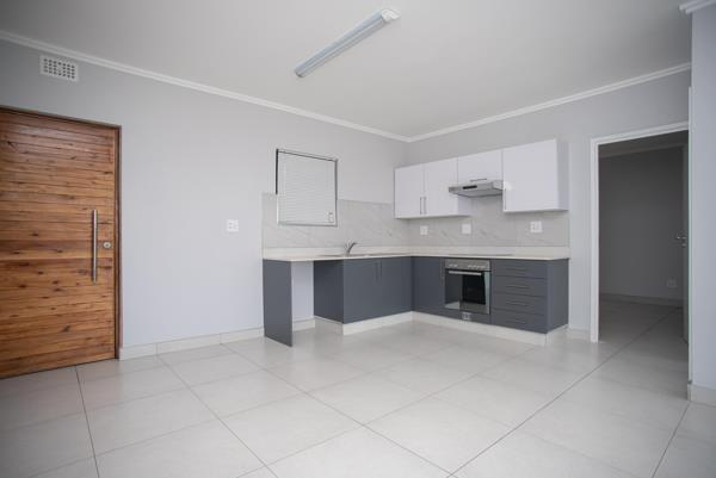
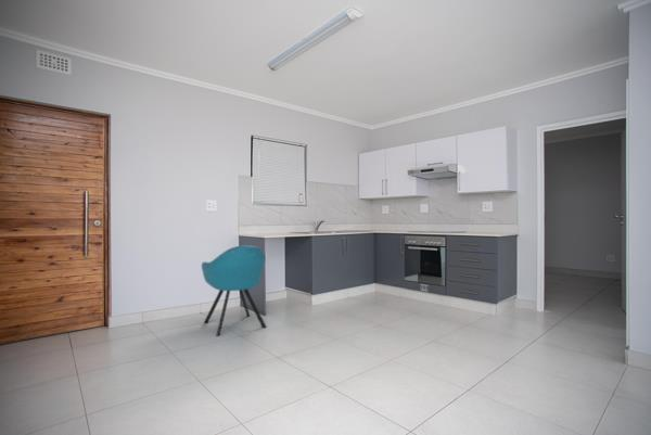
+ chair (235, 284)
